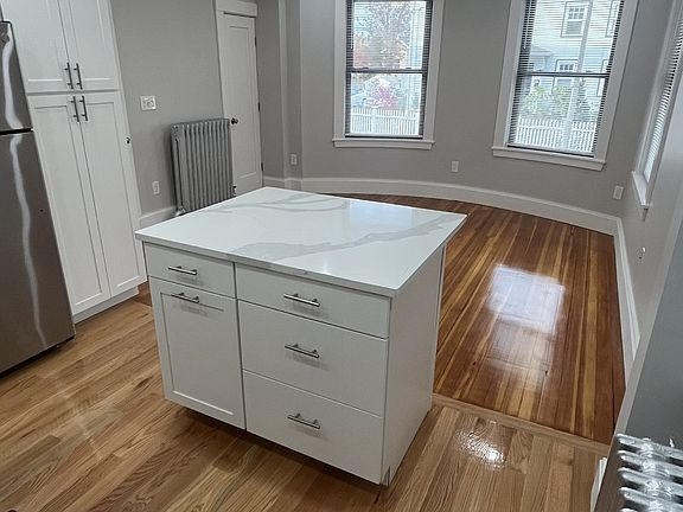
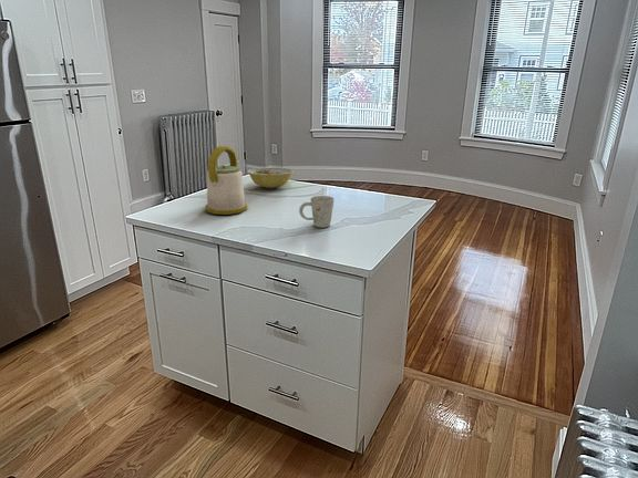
+ ceramic bowl (270, 178)
+ kettle (226, 177)
+ mug (316, 211)
